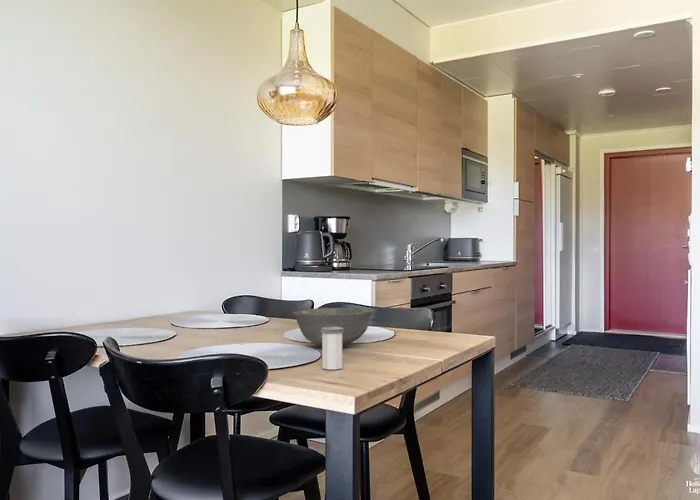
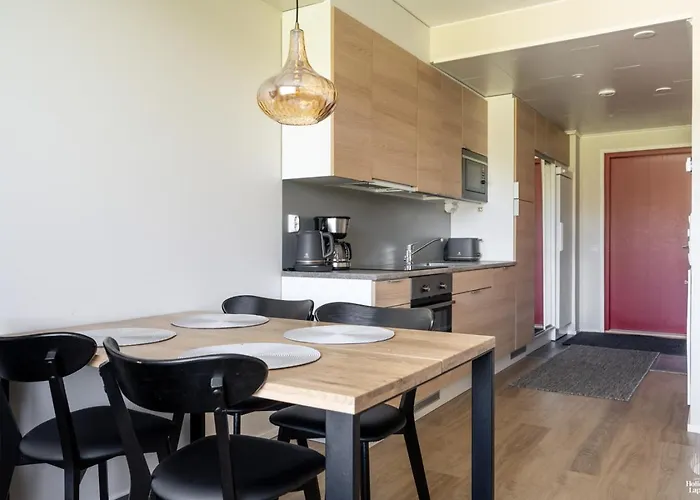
- salt shaker (332, 347)
- bowl (333, 326)
